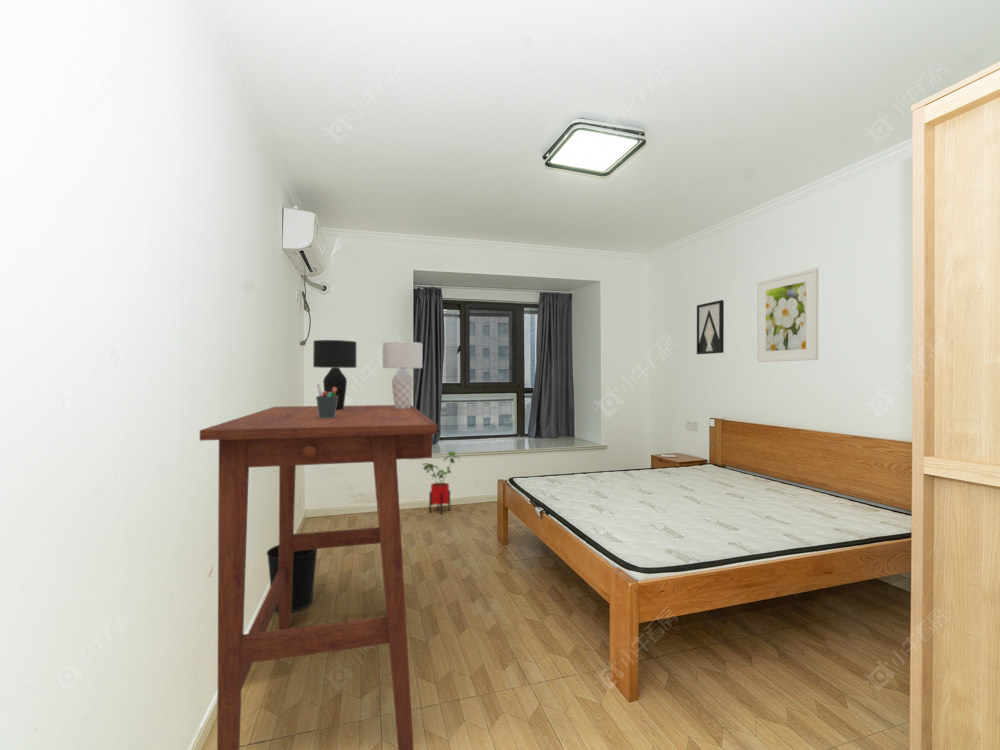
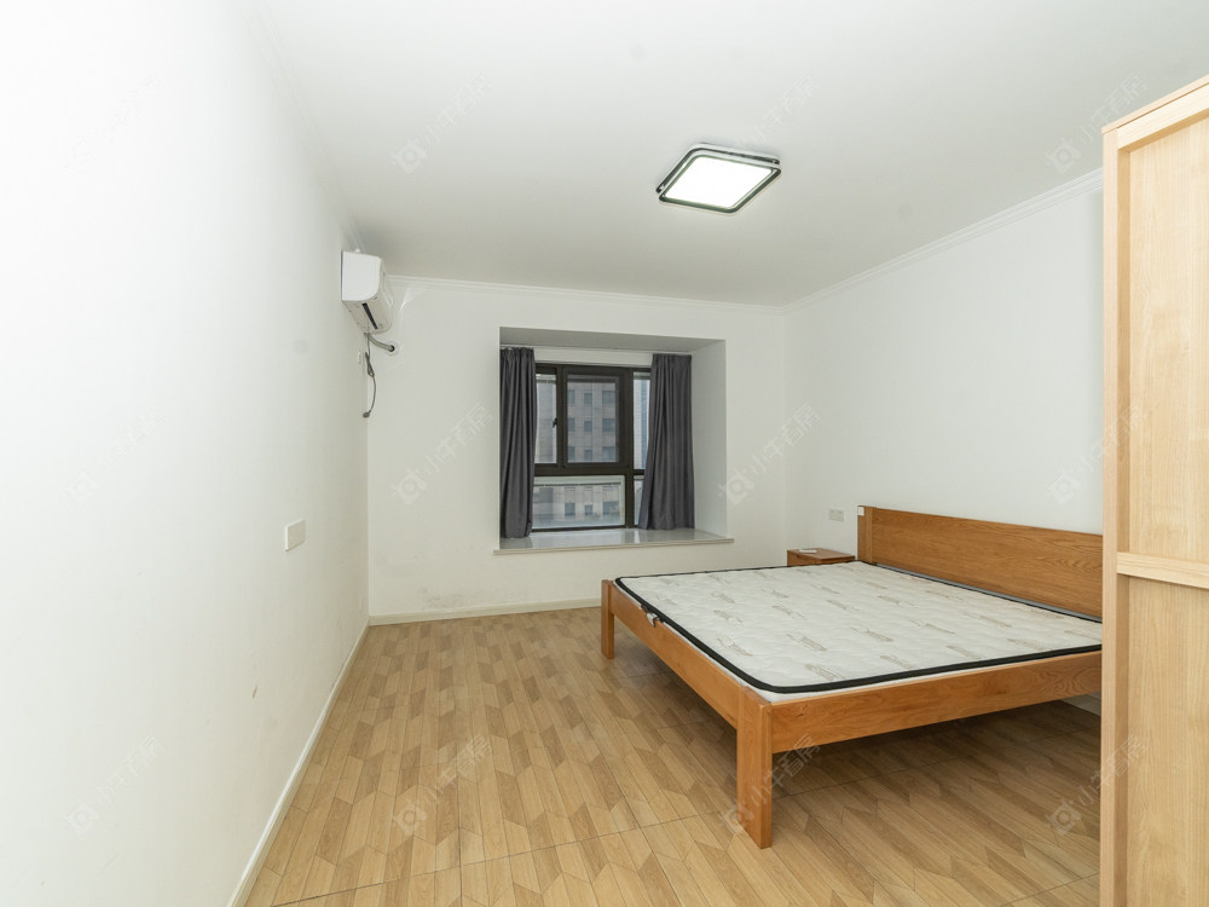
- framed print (785, 318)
- house plant (442, 481)
- wastebasket (292, 576)
- wall art (709, 328)
- table lamp (383, 367)
- desk (337, 545)
- pen holder (327, 400)
